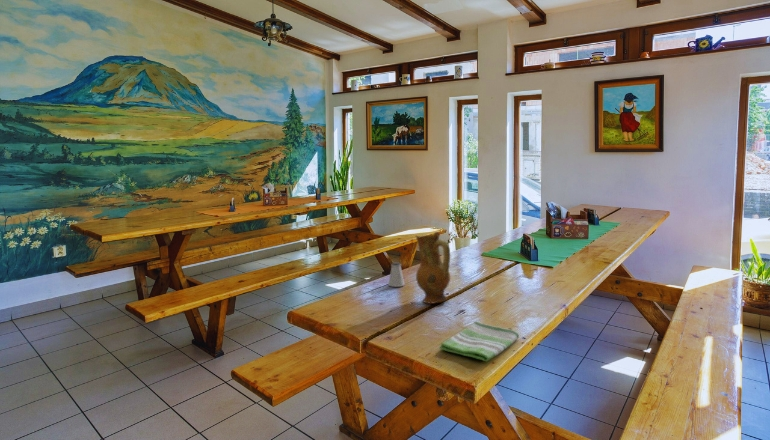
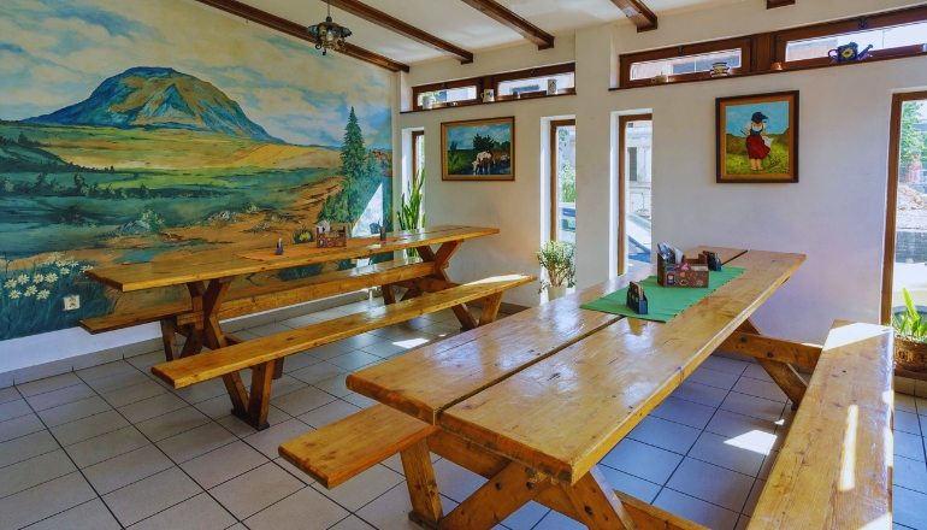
- dish towel (480, 339)
- saltshaker (396, 273)
- ceramic jug (435, 267)
